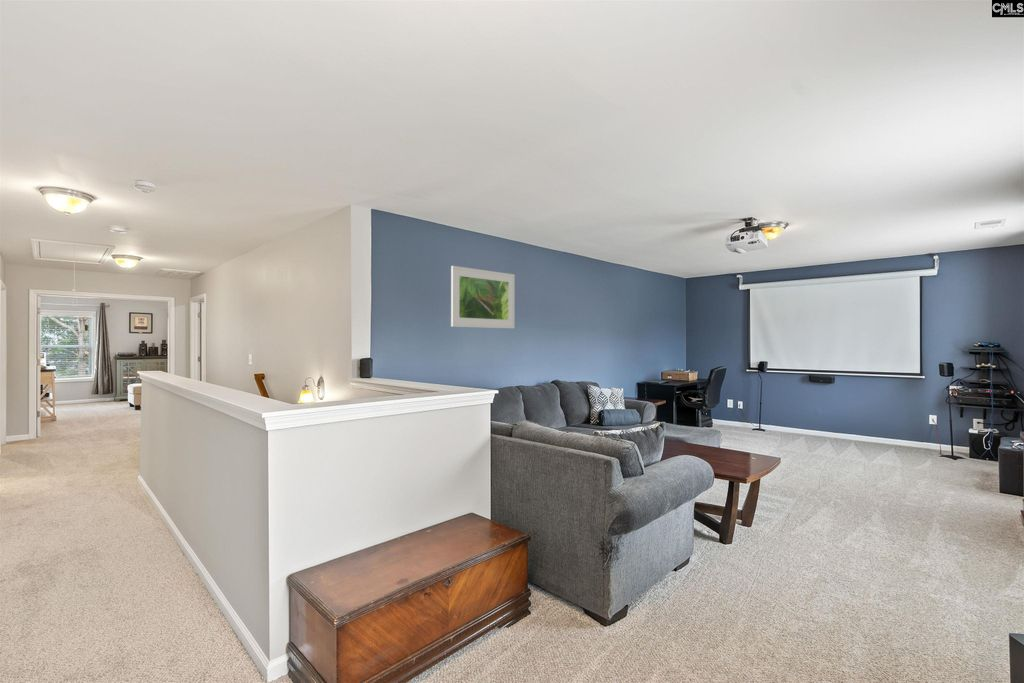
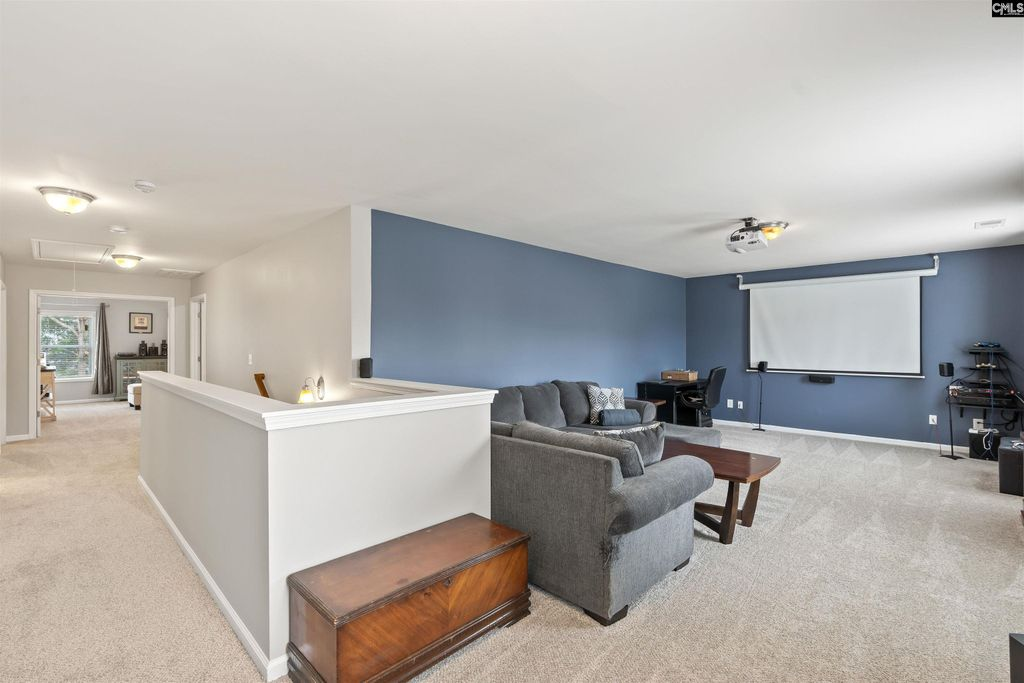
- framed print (484, 298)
